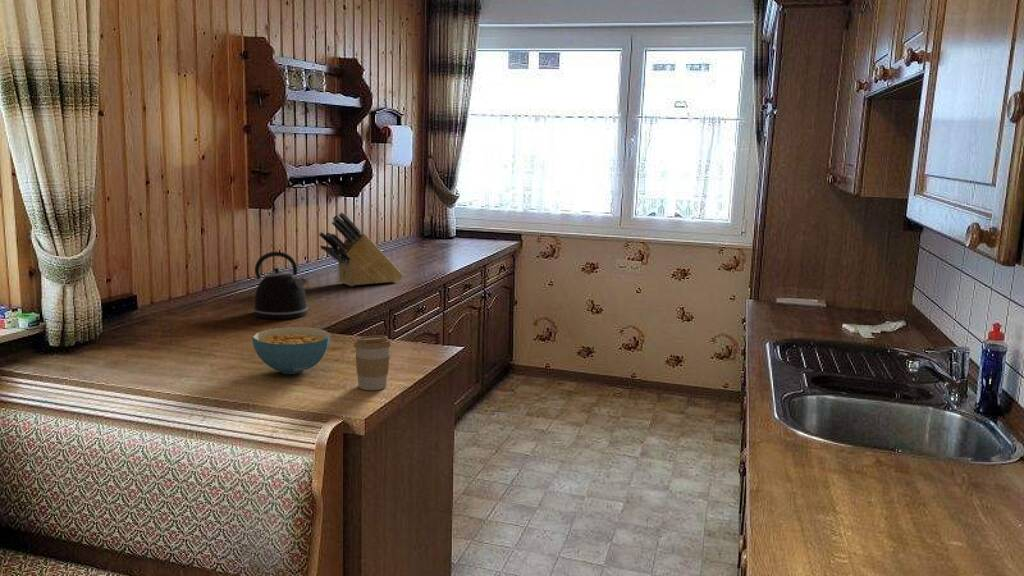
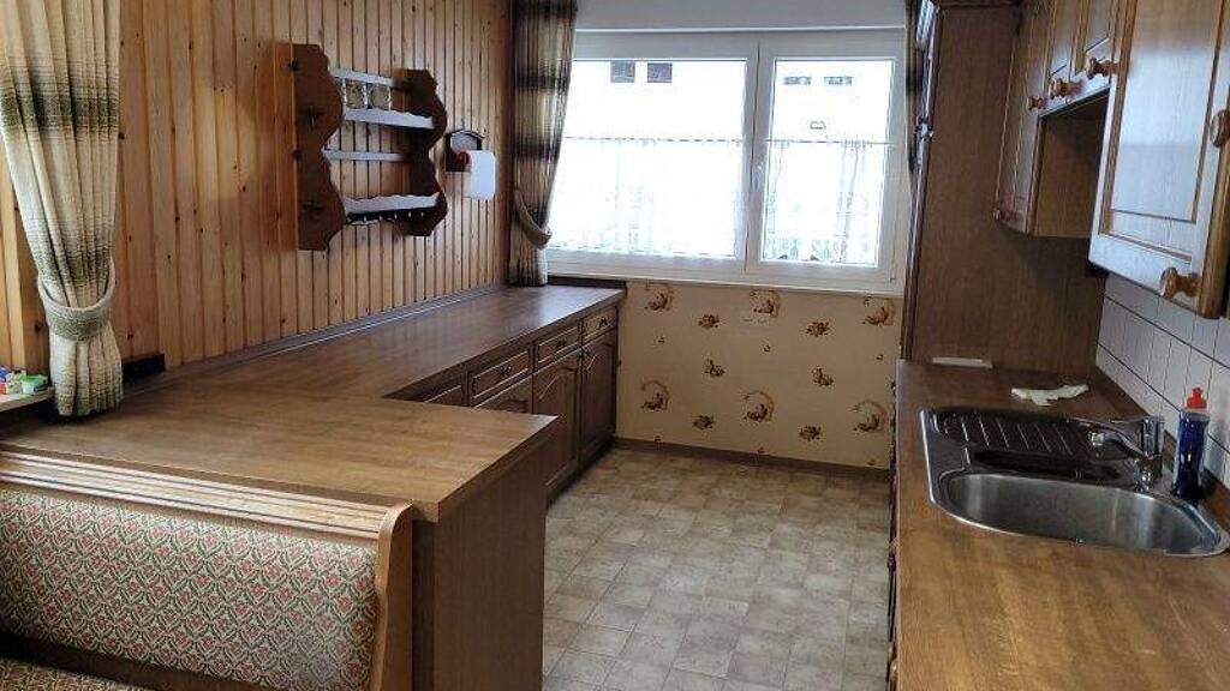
- coffee cup (372, 361)
- knife block (361, 247)
- kettle (280, 283)
- cereal bowl (292, 353)
